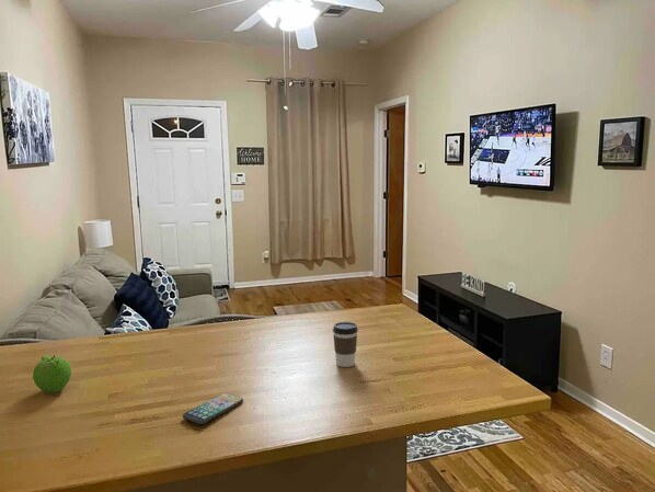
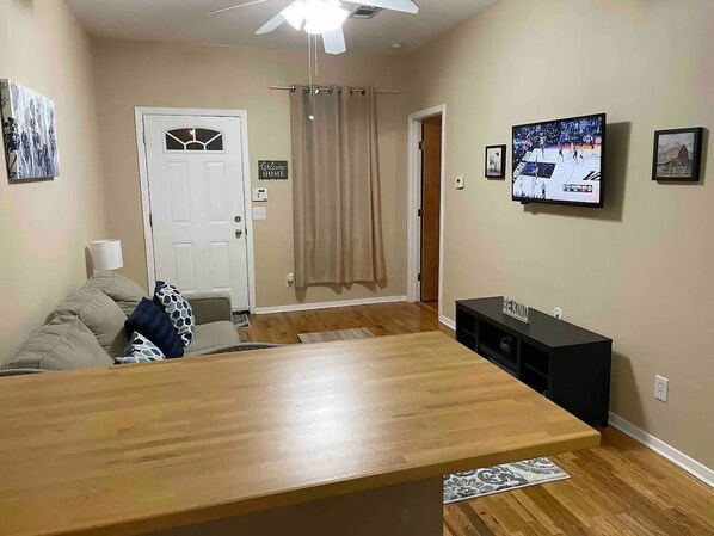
- smartphone (214, 408)
- coffee cup (345, 344)
- fruit (51, 373)
